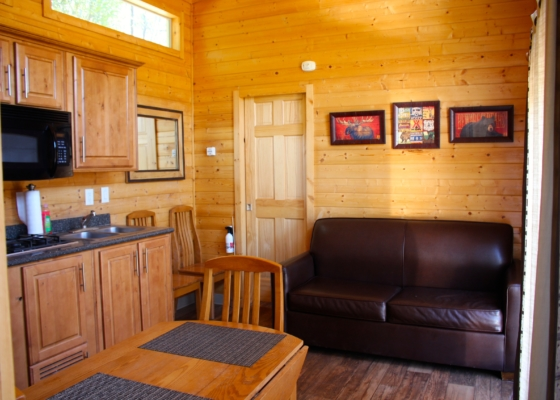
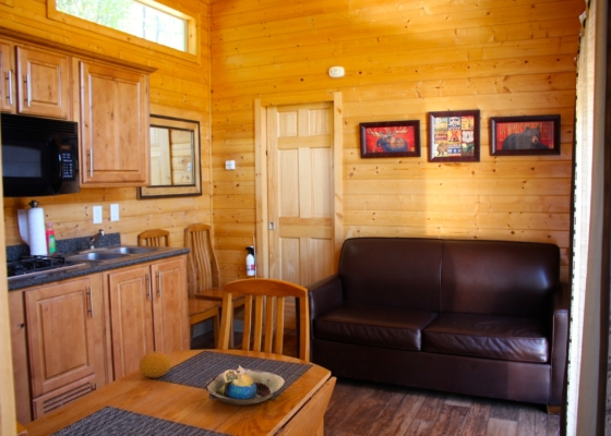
+ decorative bowl (235, 383)
+ fruit (155, 363)
